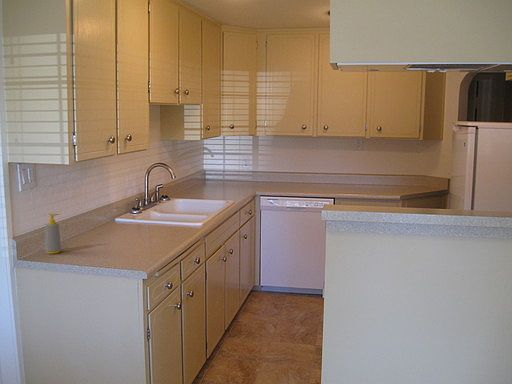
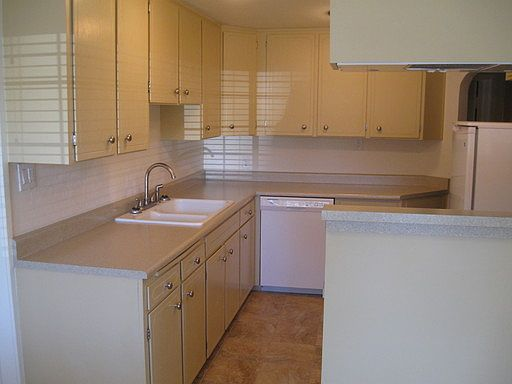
- soap bottle (52, 233)
